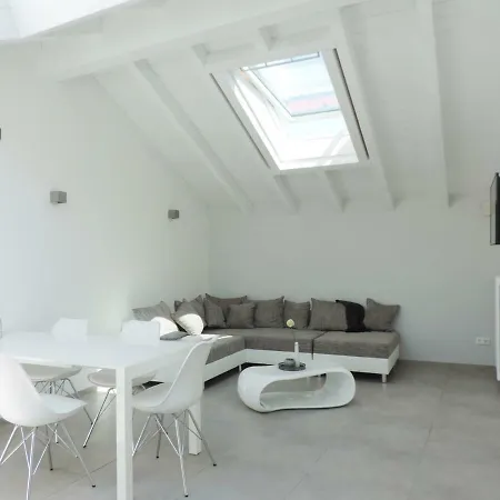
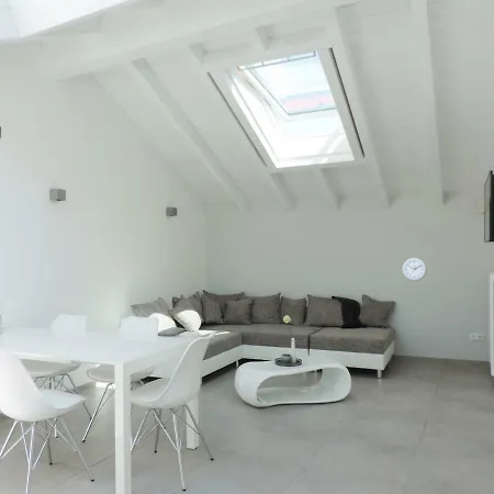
+ wall clock (414, 269)
